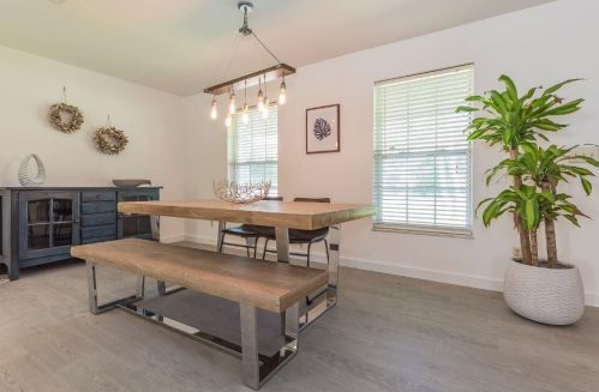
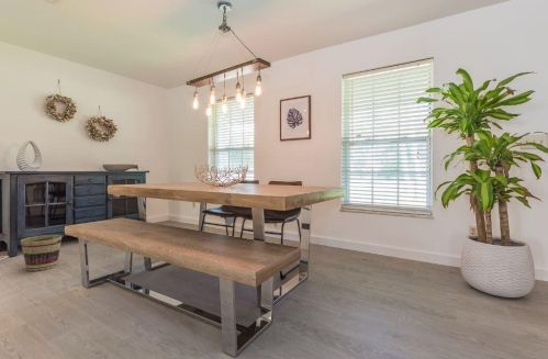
+ basket (42, 253)
